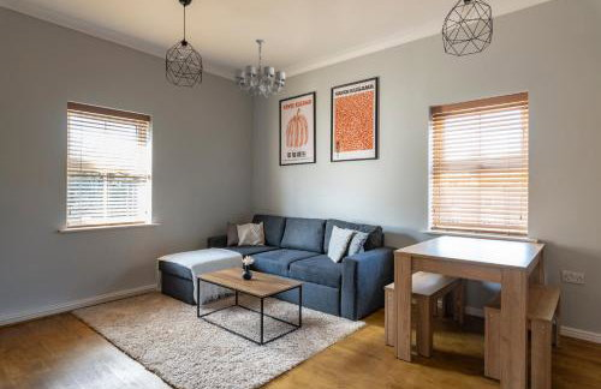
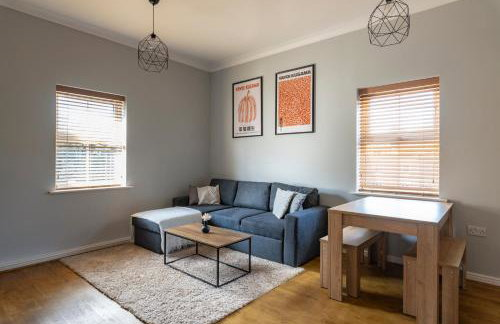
- chandelier (260, 67)
